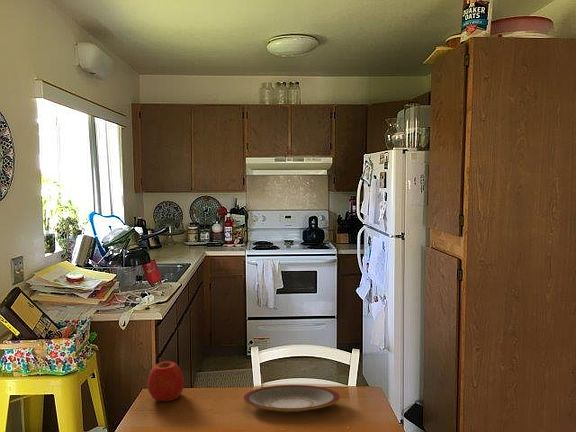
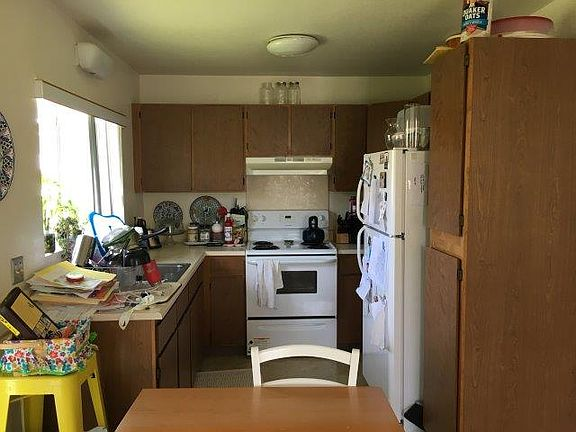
- apple (165, 379)
- plate (291, 400)
